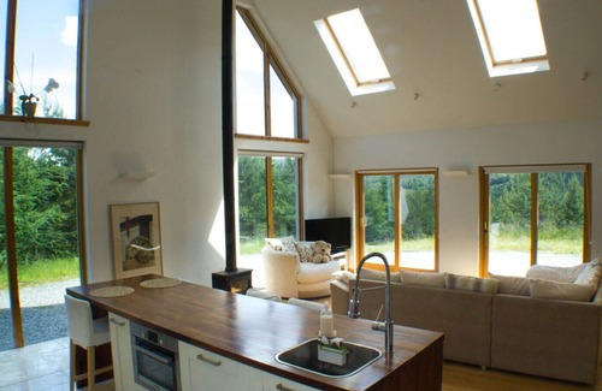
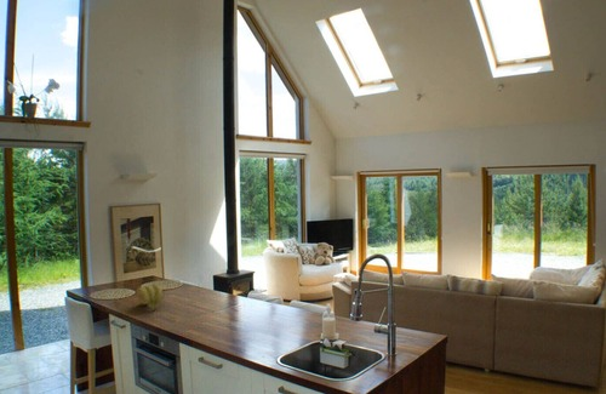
+ banana bunch (149, 296)
